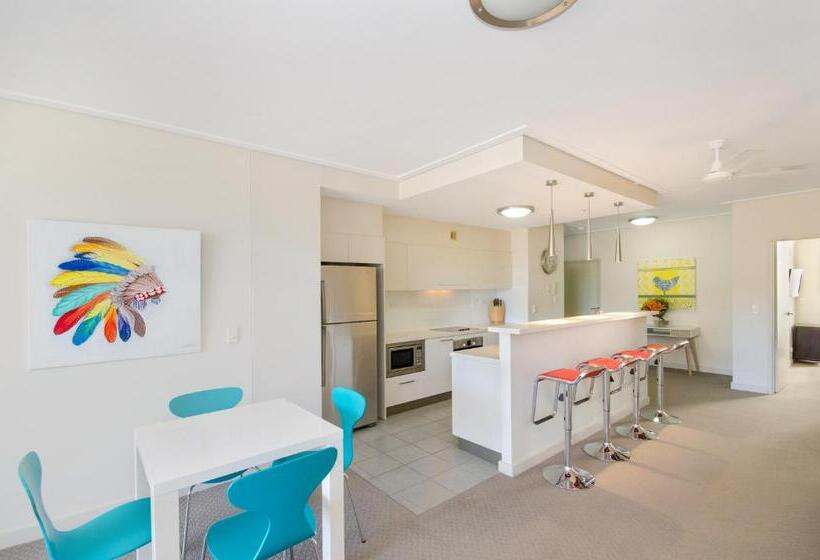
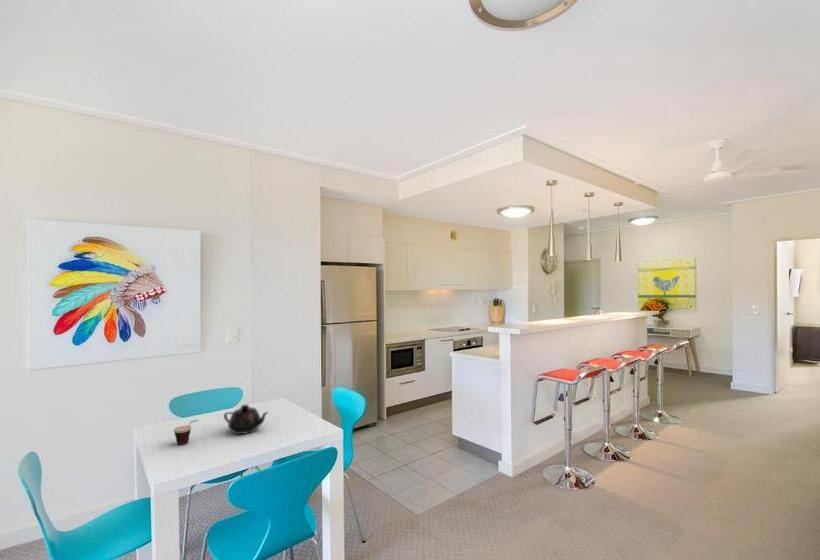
+ teapot (246, 417)
+ cup (187, 431)
